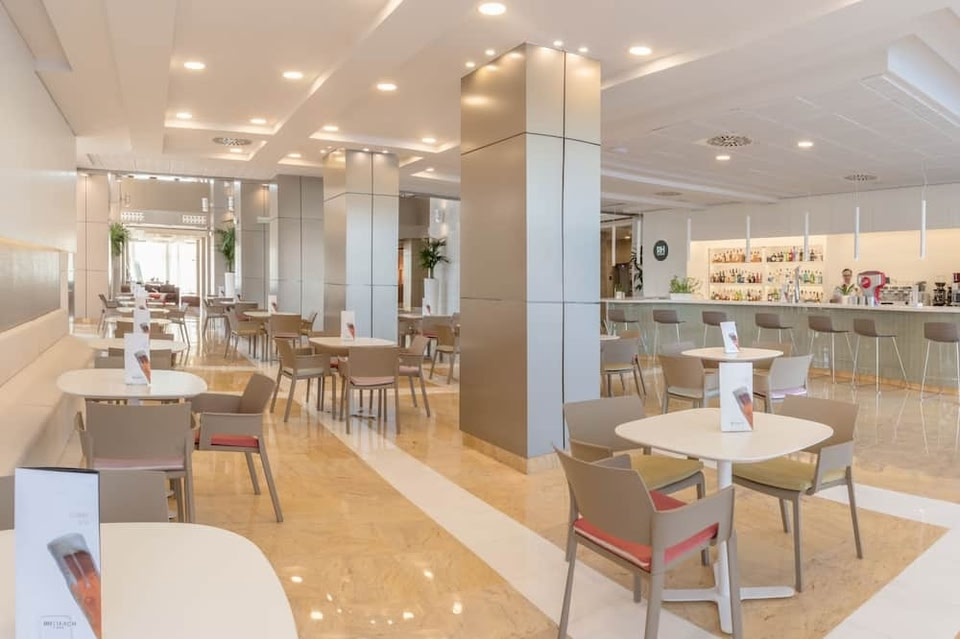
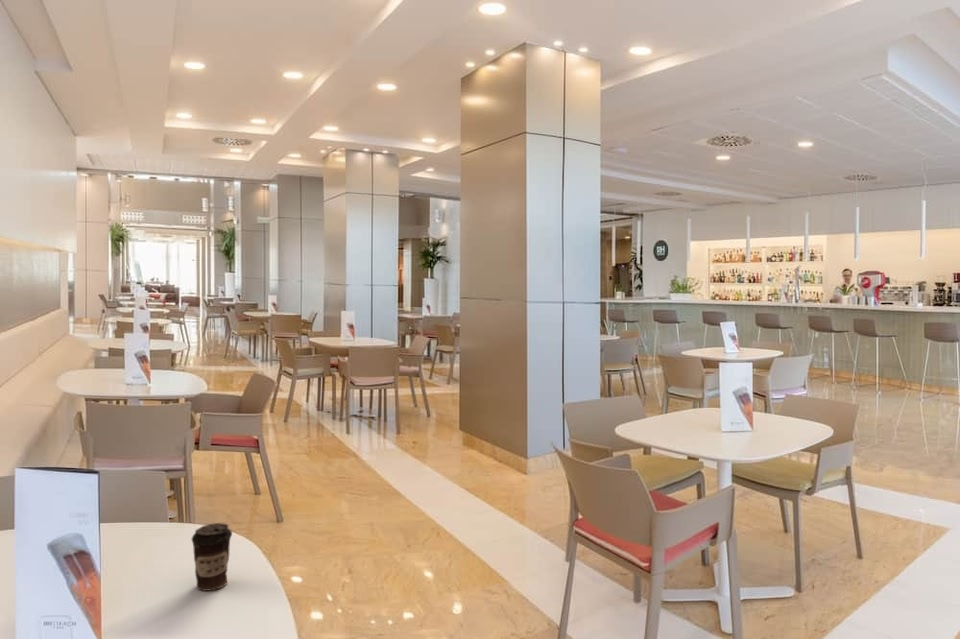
+ coffee cup (212, 557)
